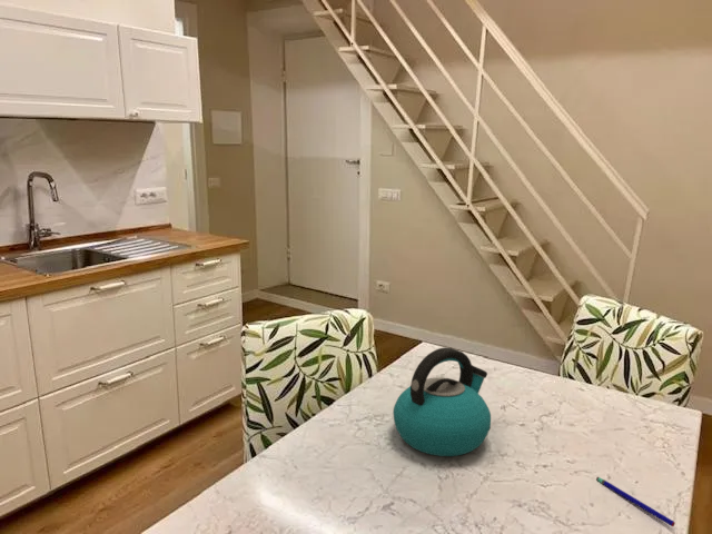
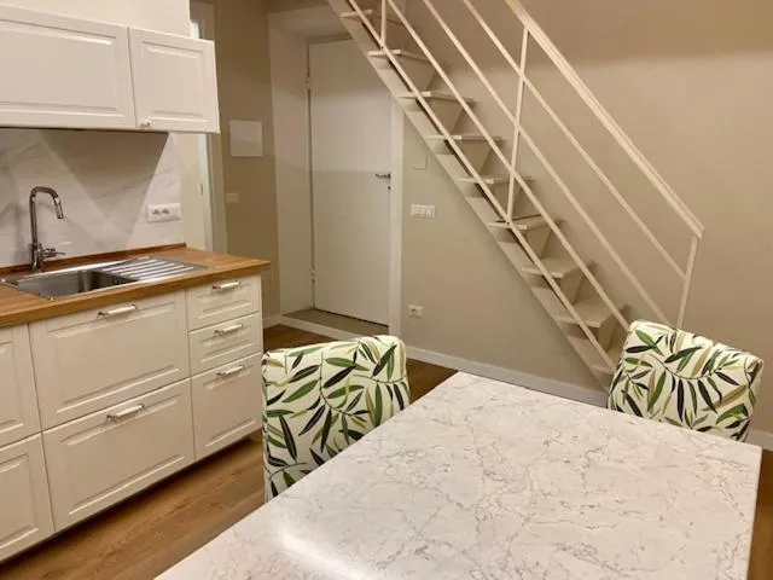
- kettle (447, 392)
- pen (632, 500)
